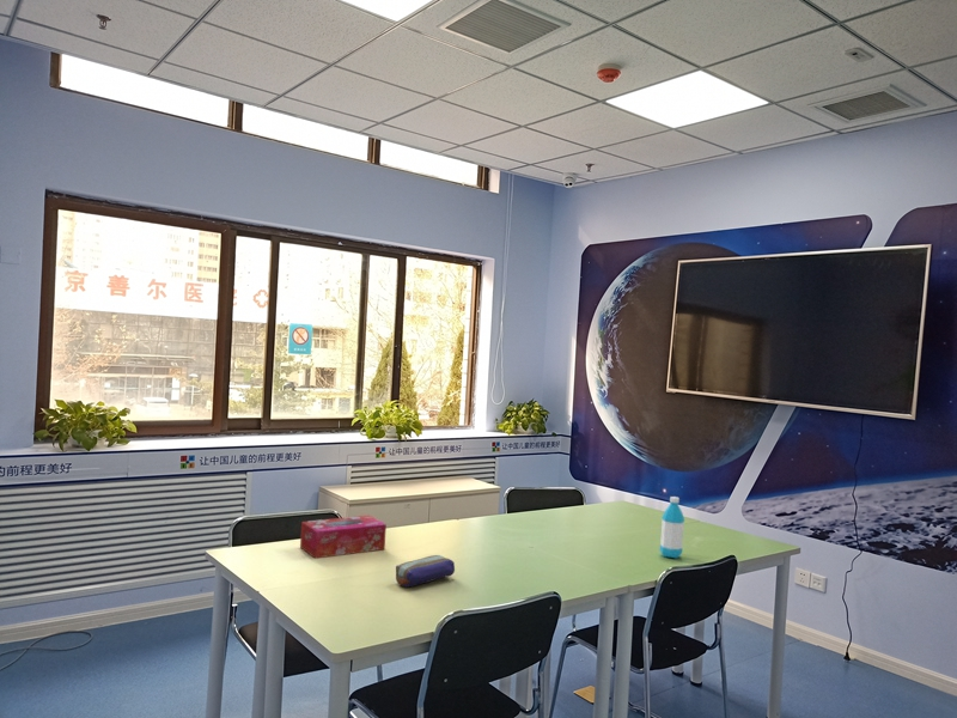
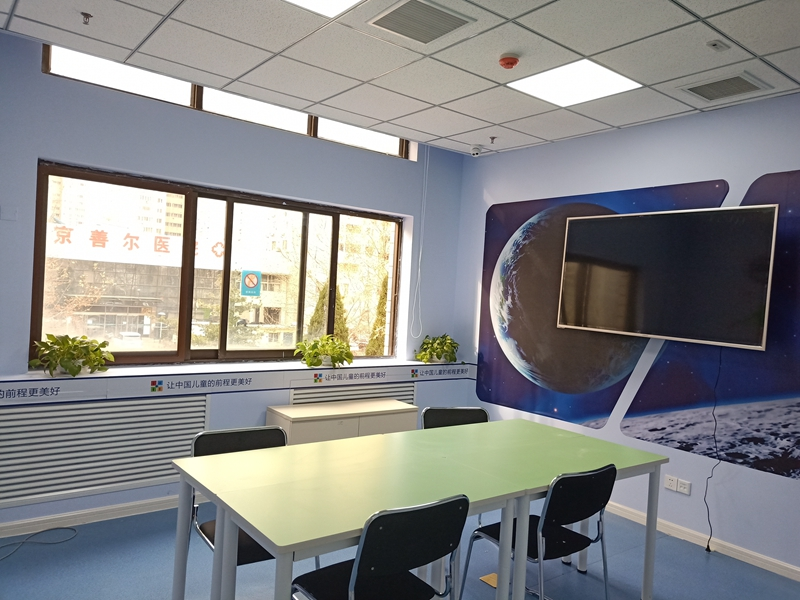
- tissue box (343, 535)
- water bottle (672, 527)
- pencil case (426, 570)
